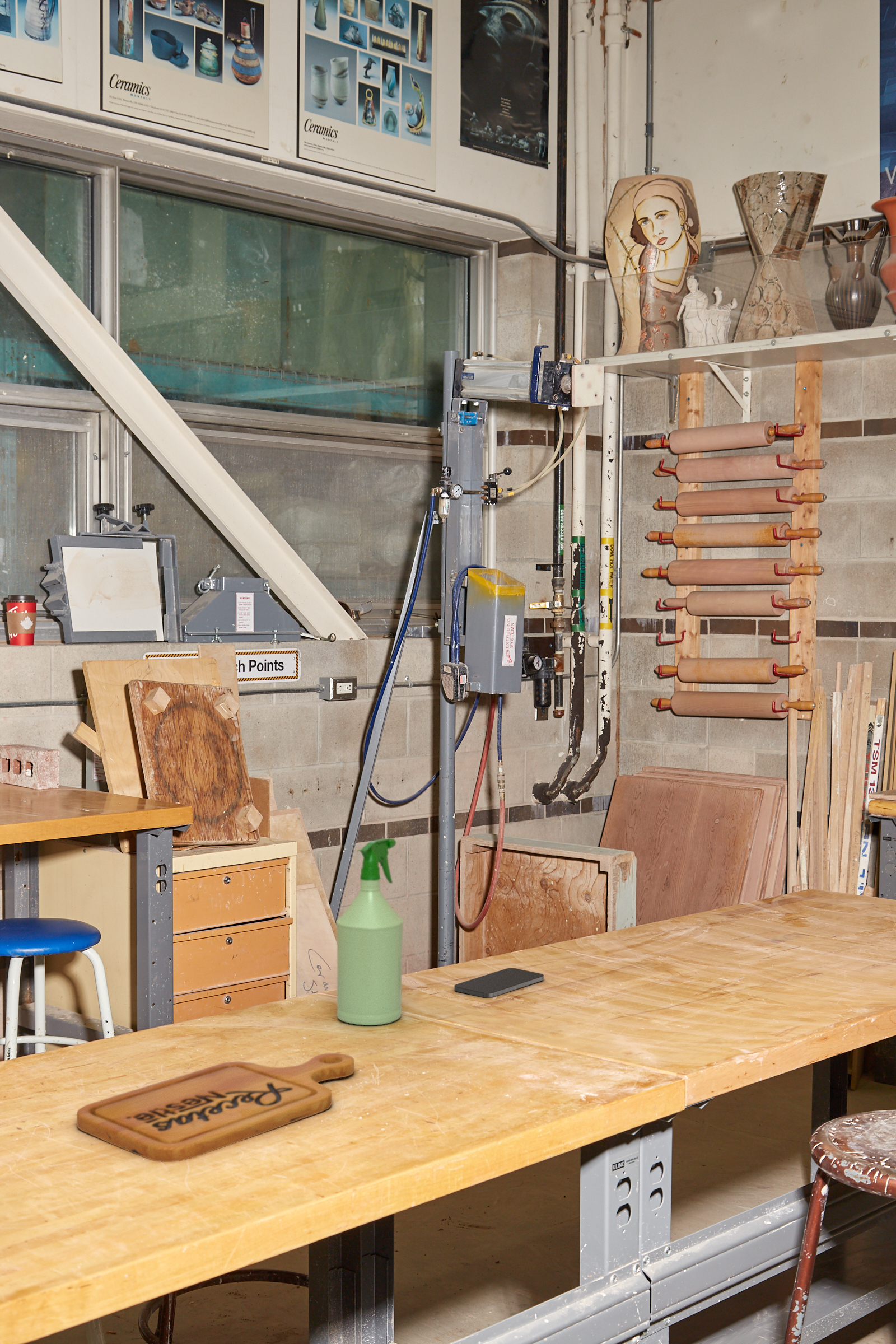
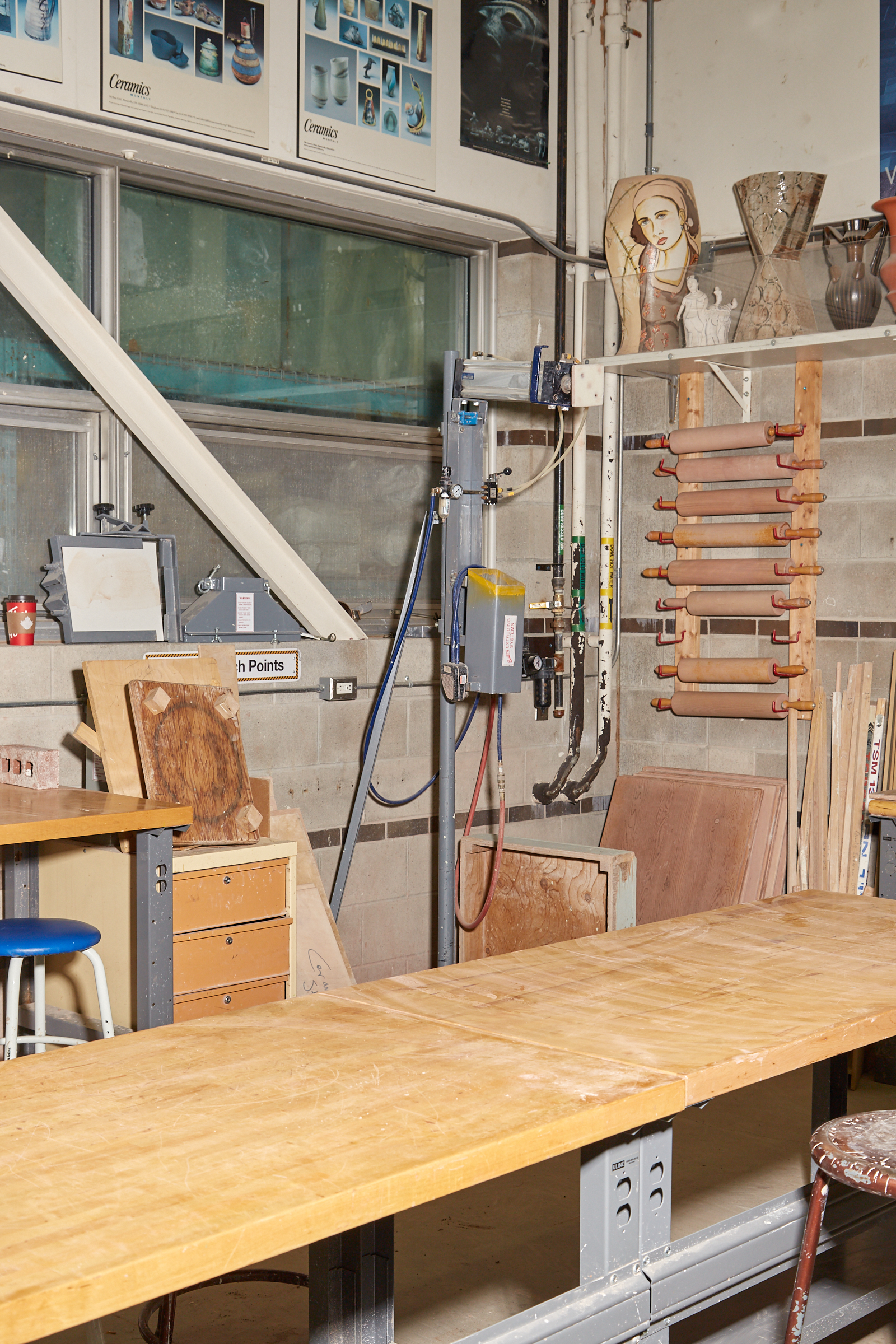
- spray bottle (370, 930)
- cutting board (240, 1096)
- smartphone (500, 982)
